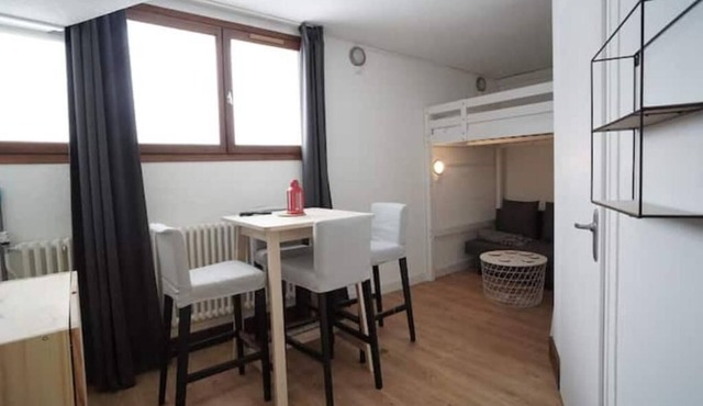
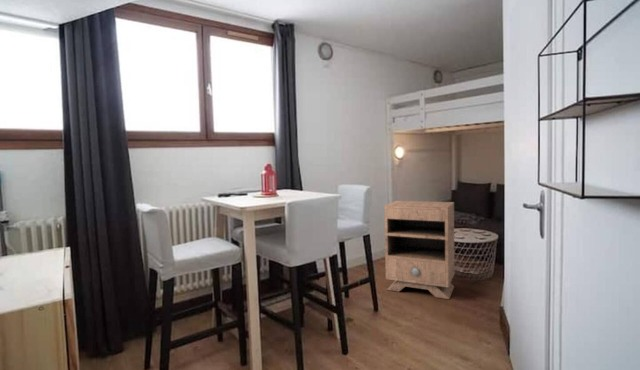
+ nightstand (420, 246)
